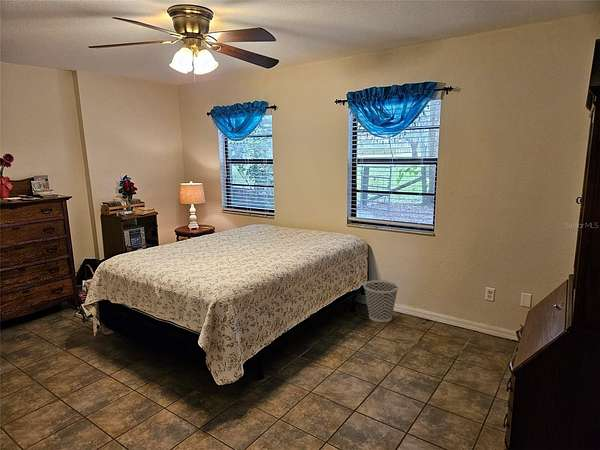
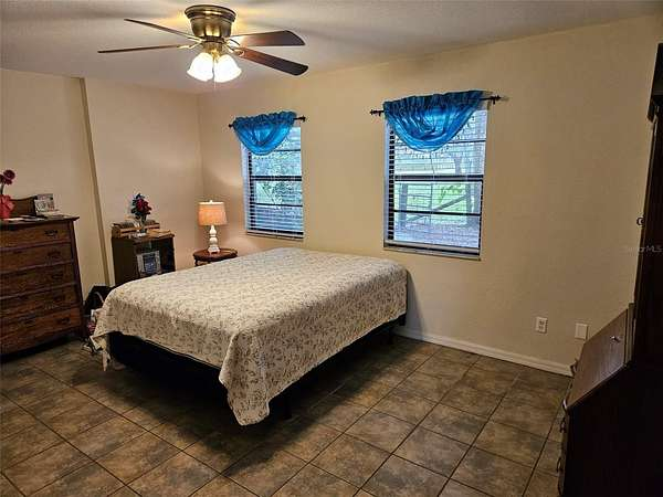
- wastebasket (380, 301)
